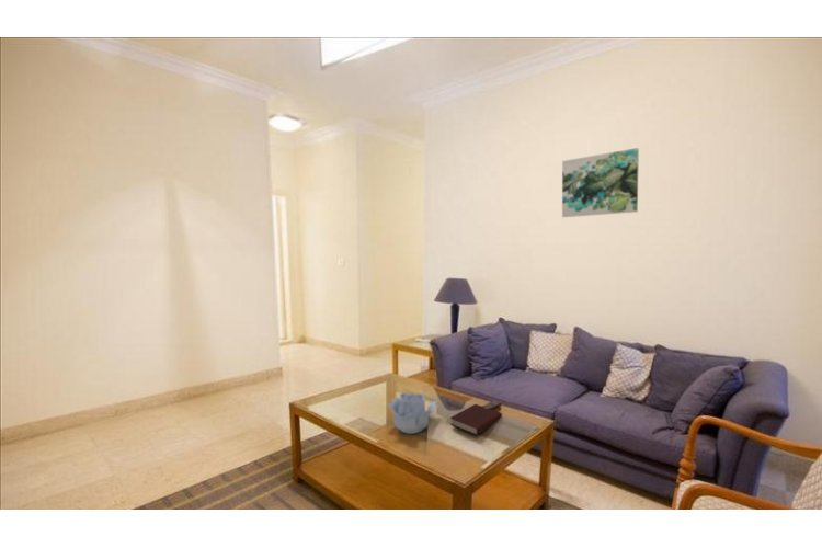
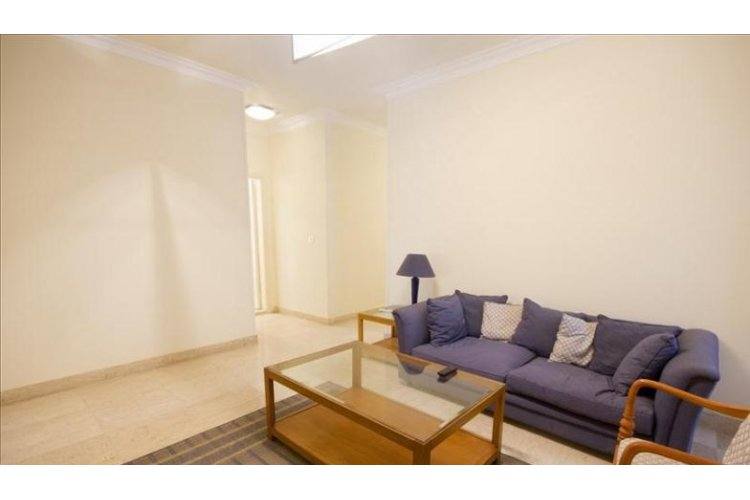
- wall art (597, 184)
- book (476, 419)
- decorative bowl (411, 412)
